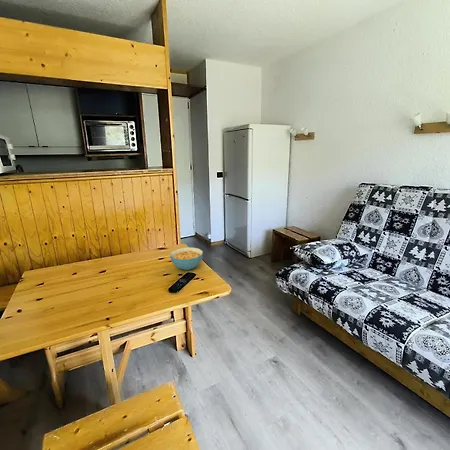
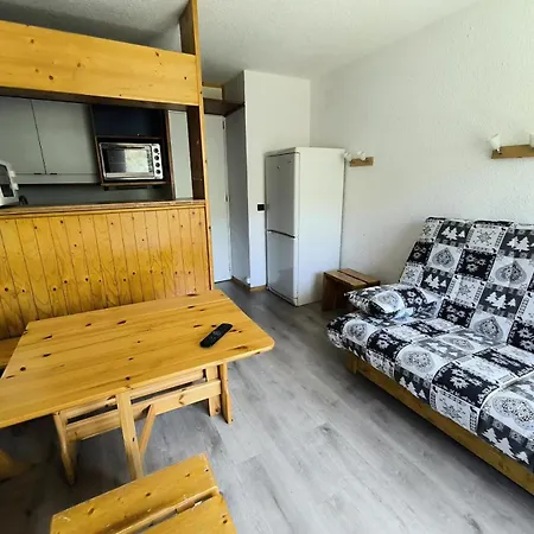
- cereal bowl (187, 260)
